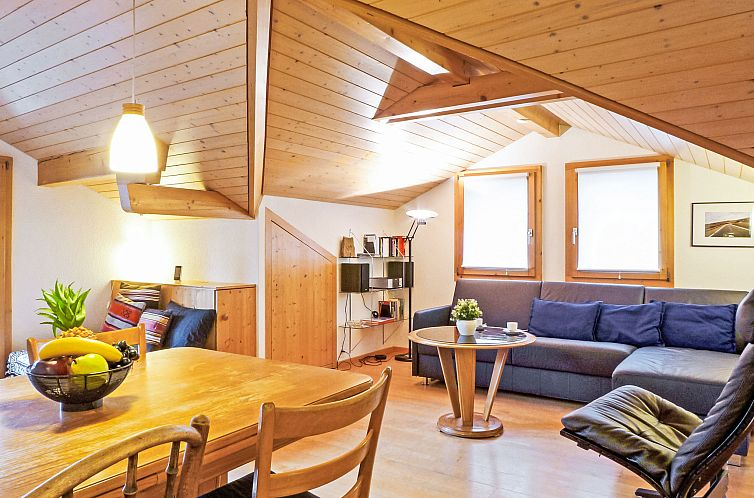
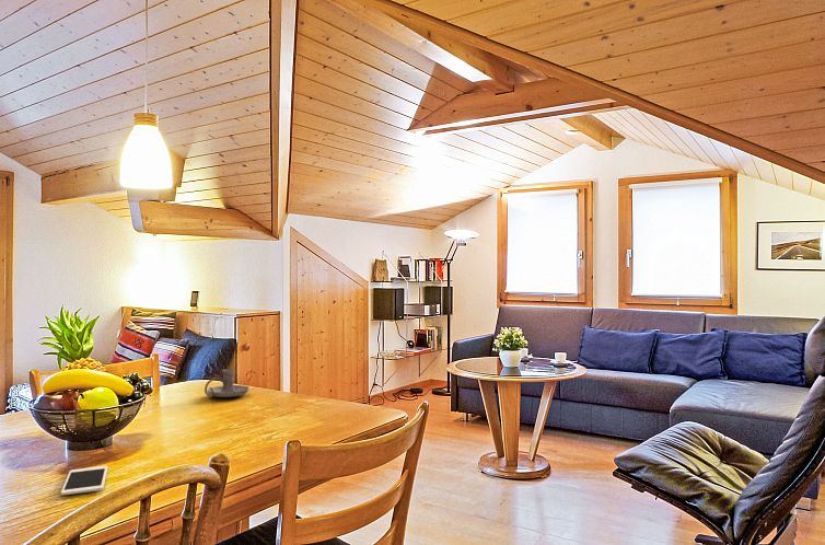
+ candle holder (224, 383)
+ cell phone (85, 479)
